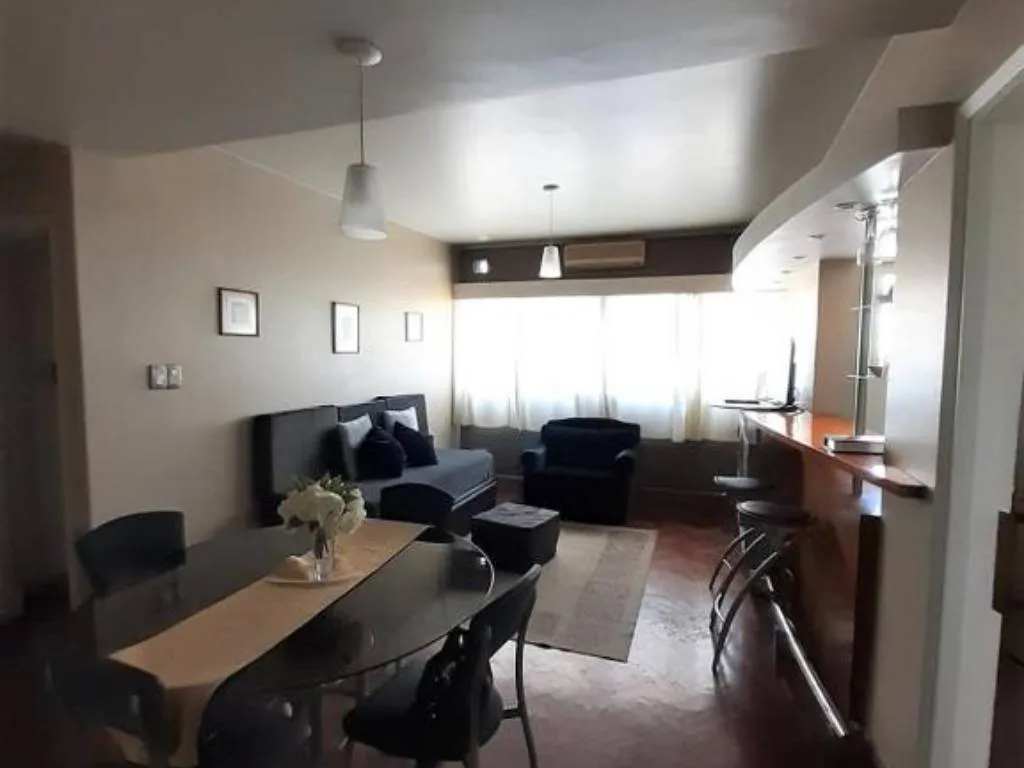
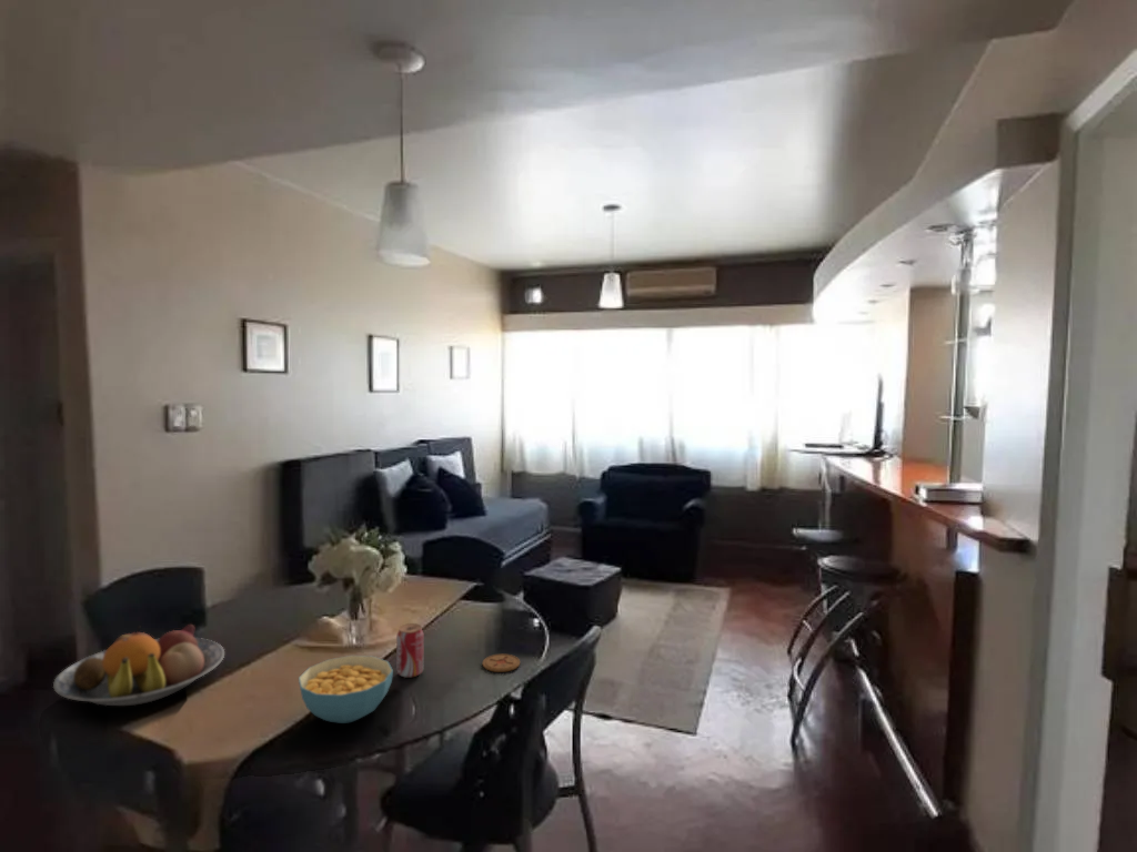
+ cereal bowl (346, 694)
+ beverage can (410, 650)
+ coaster (501, 662)
+ fruit bowl (143, 659)
